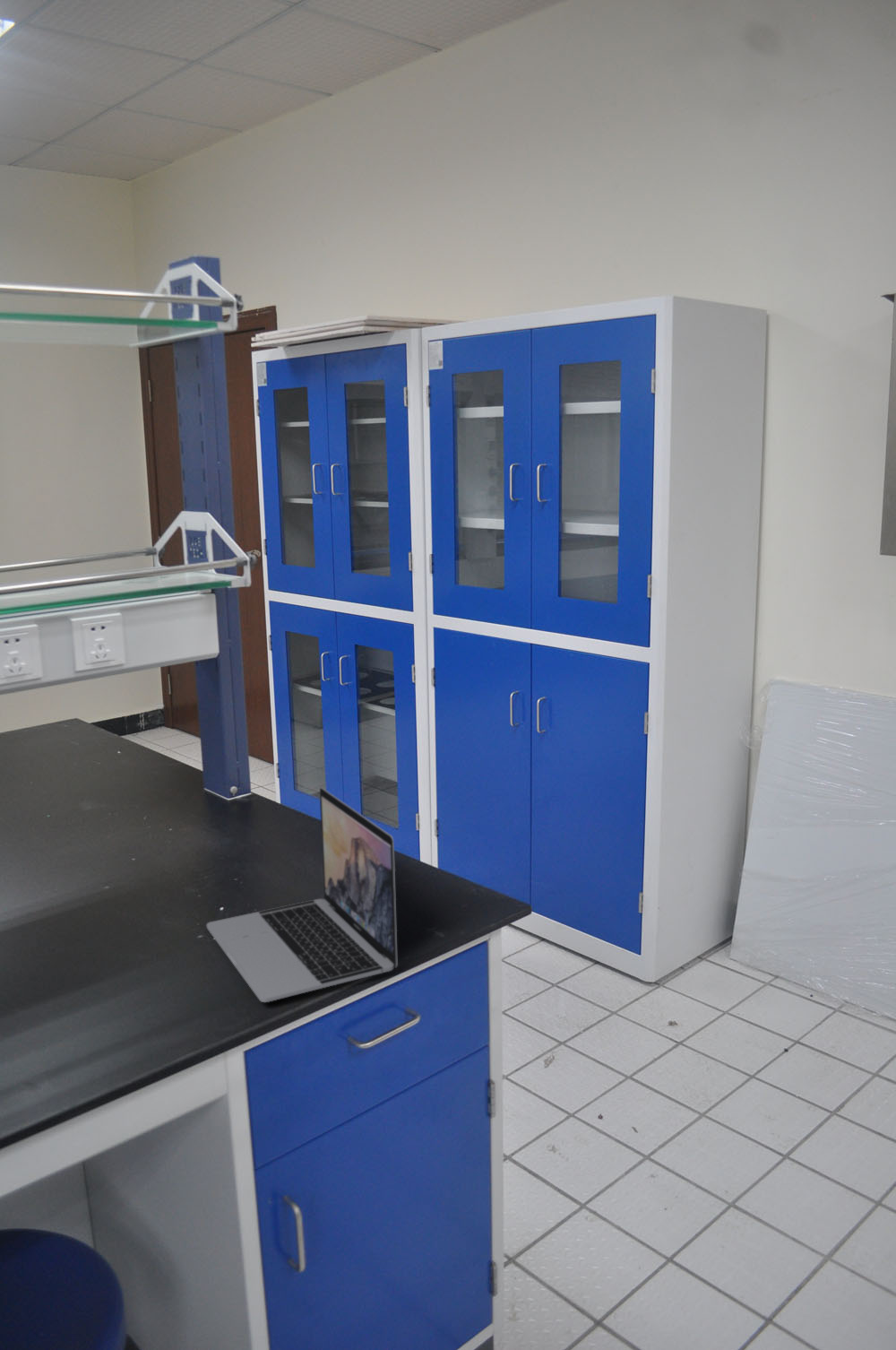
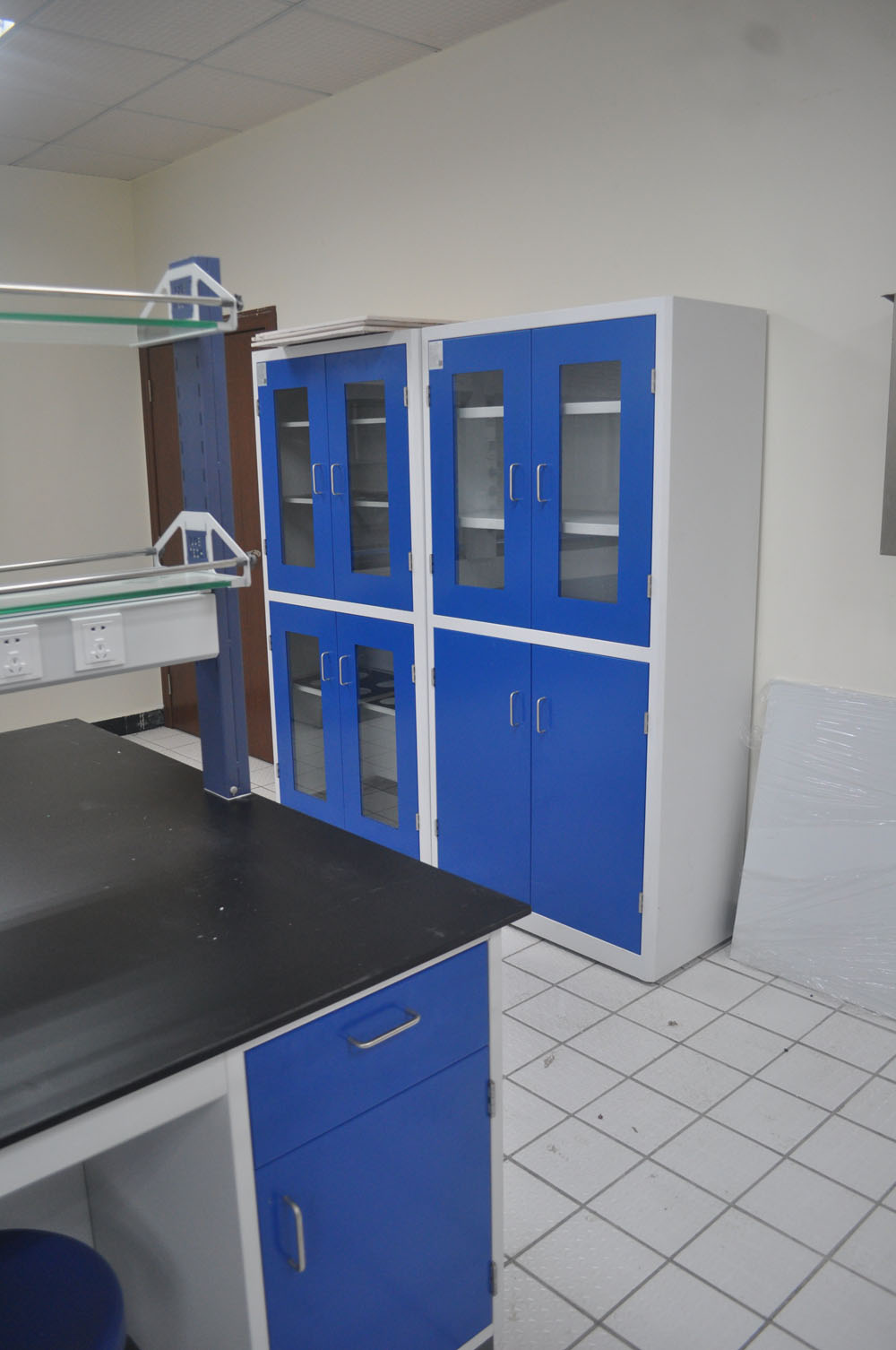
- laptop (299, 903)
